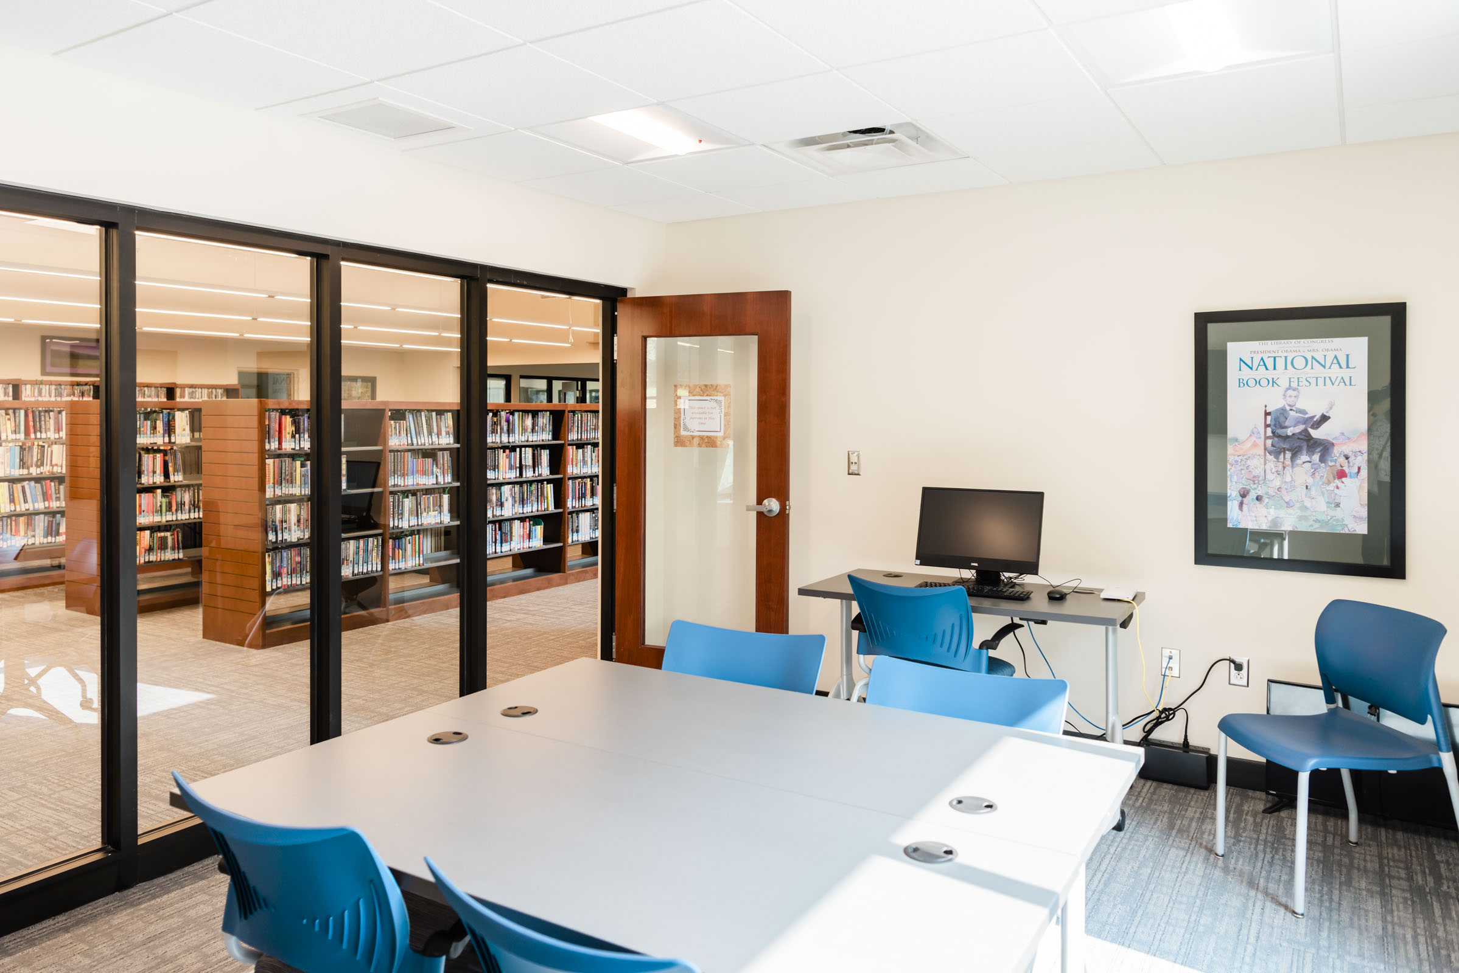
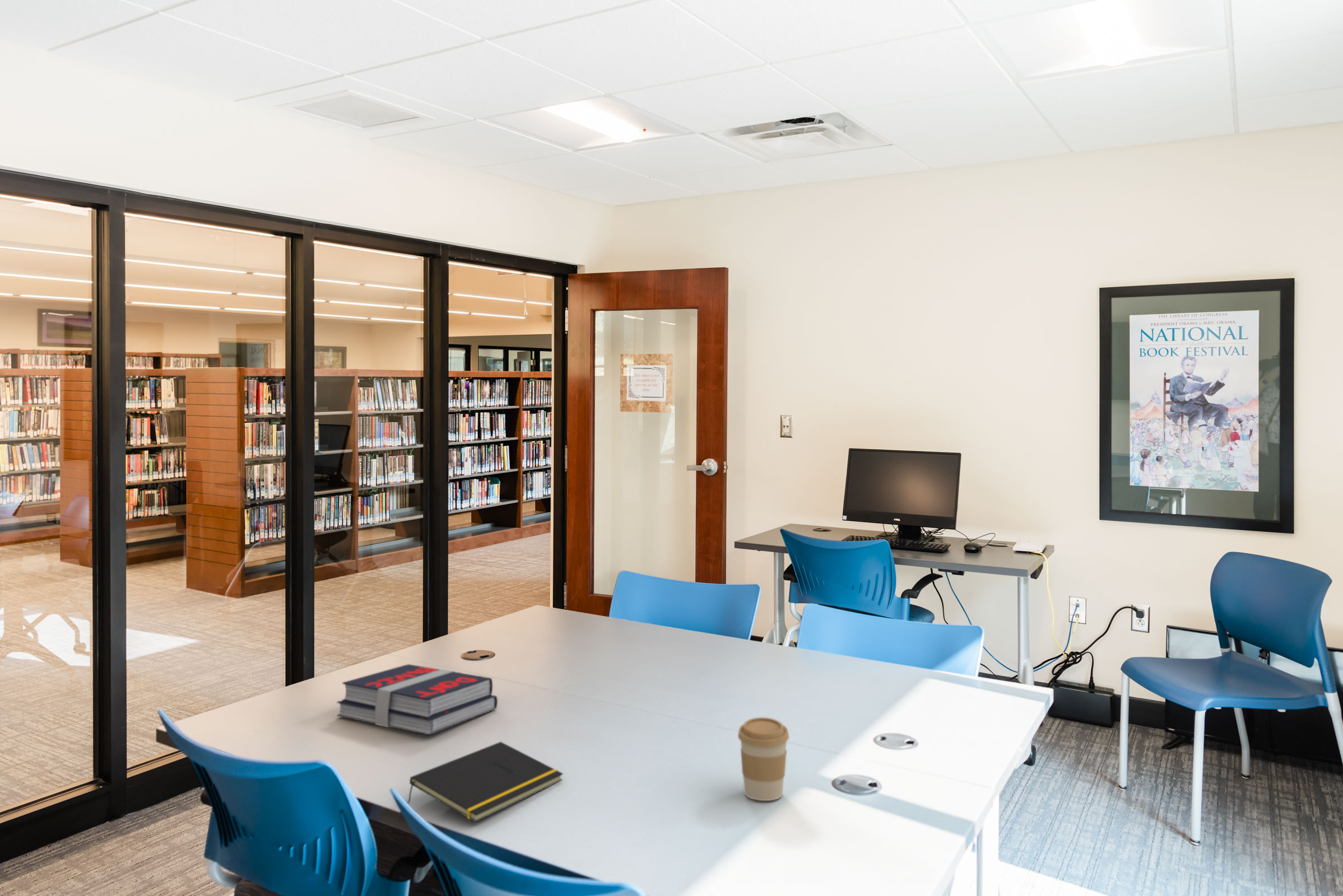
+ notepad (489, 778)
+ book (418, 696)
+ coffee cup (763, 758)
